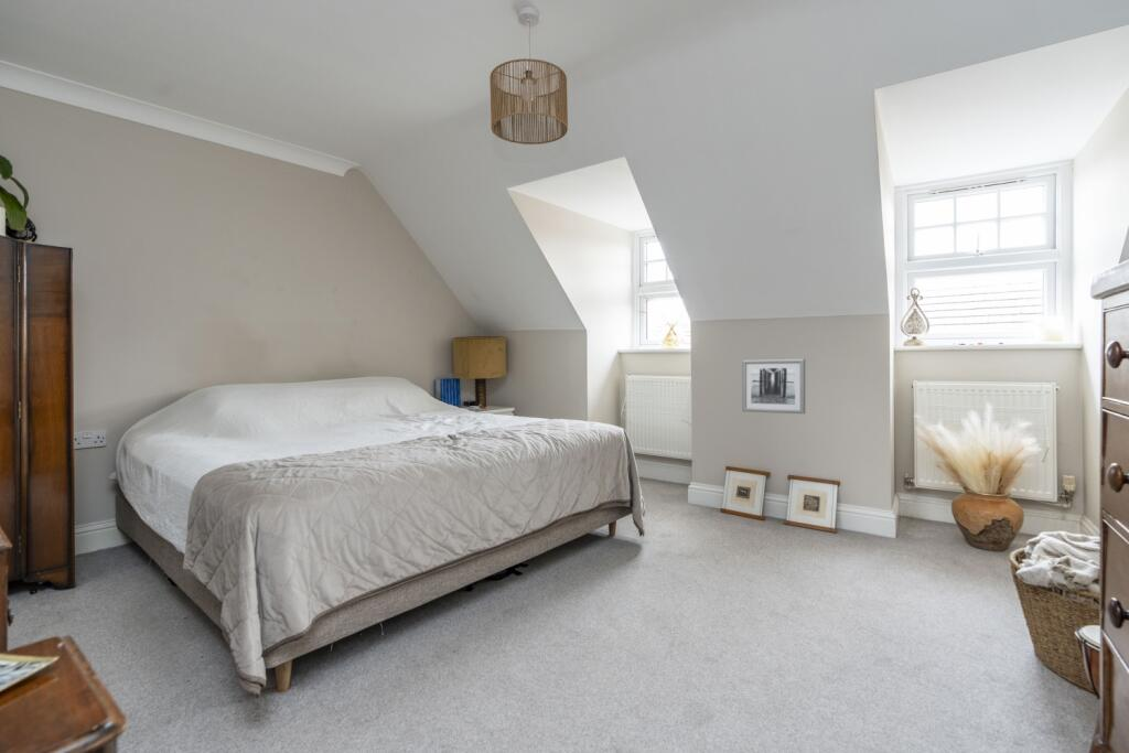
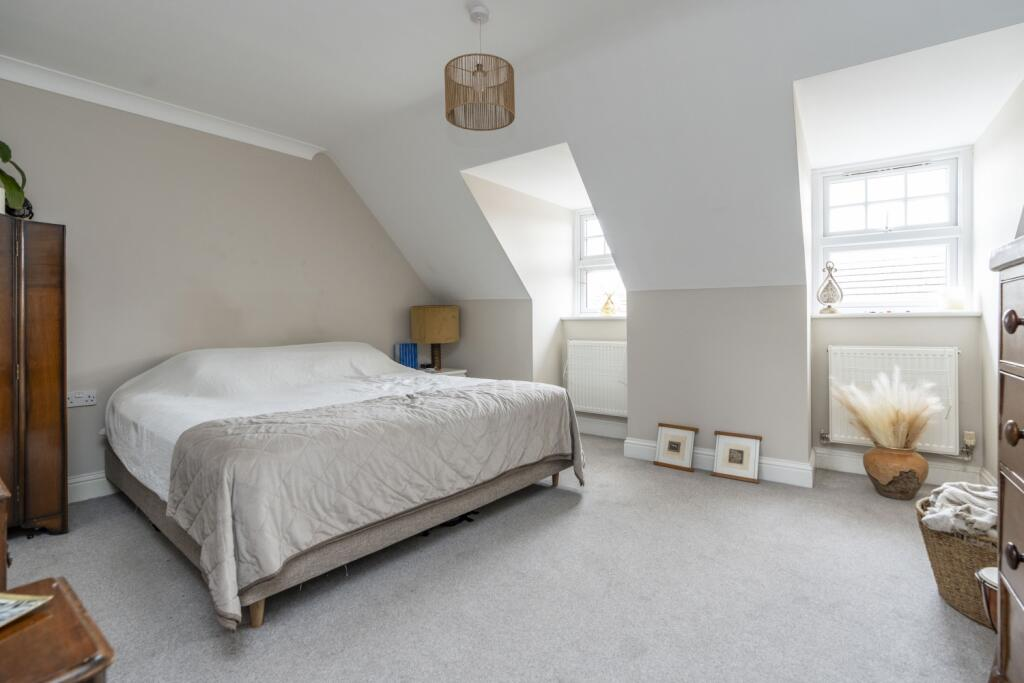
- wall art (772, 386)
